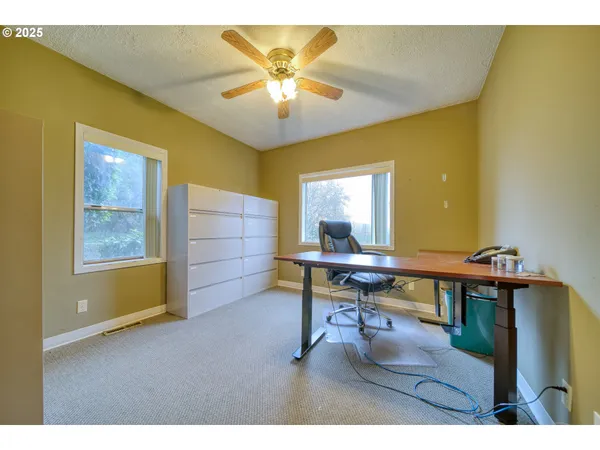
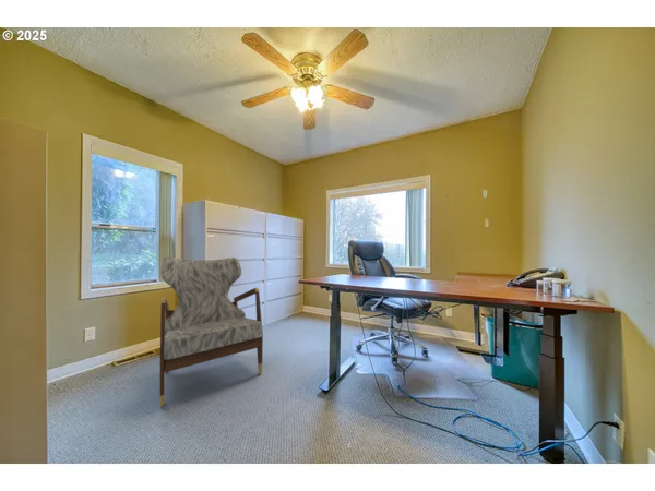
+ armchair (210, 315)
